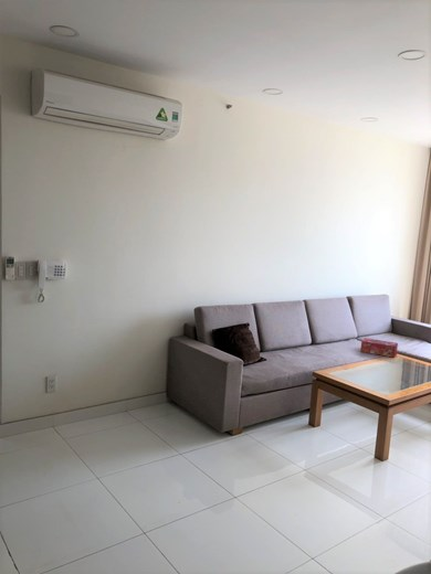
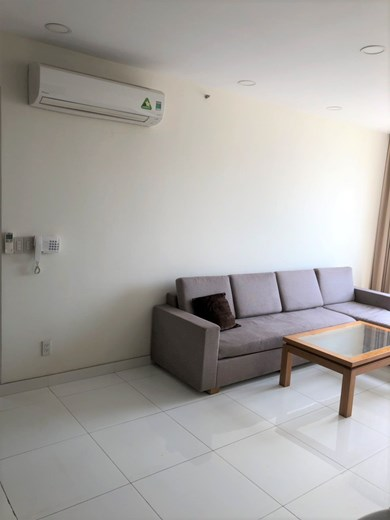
- tissue box (379, 347)
